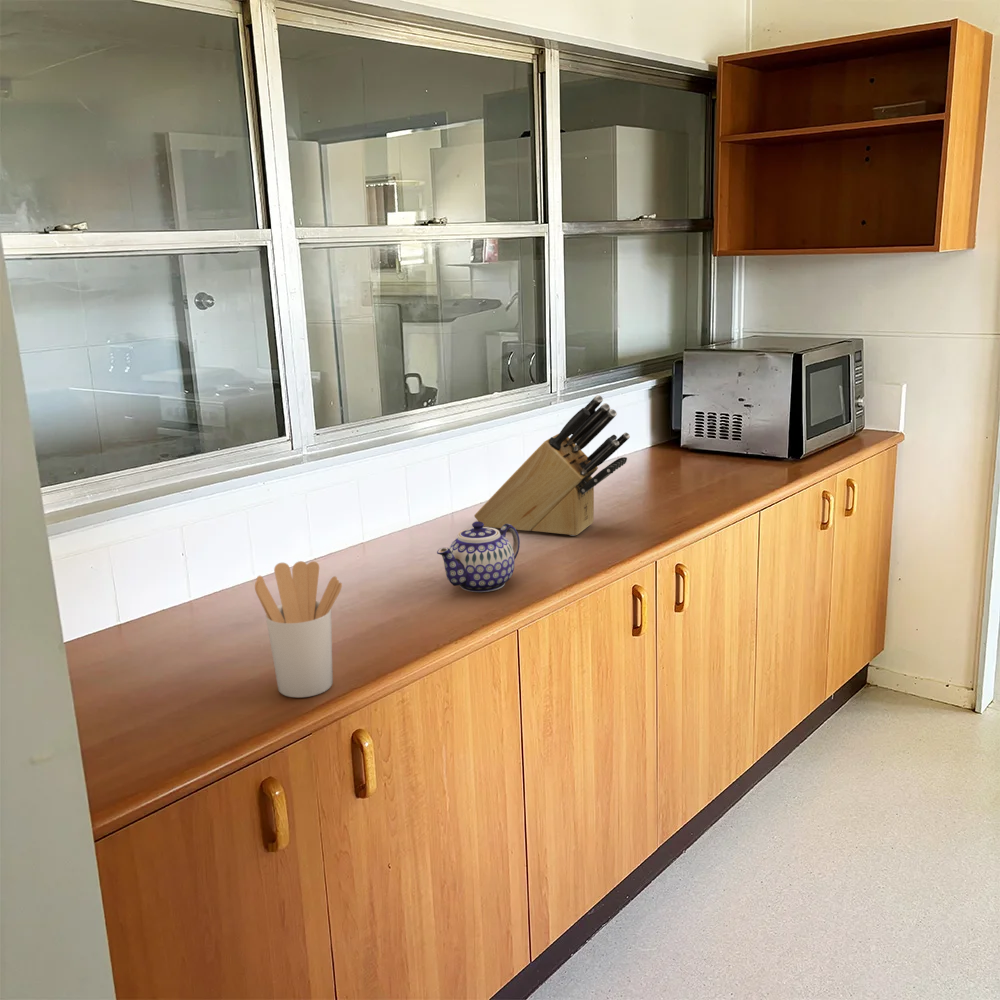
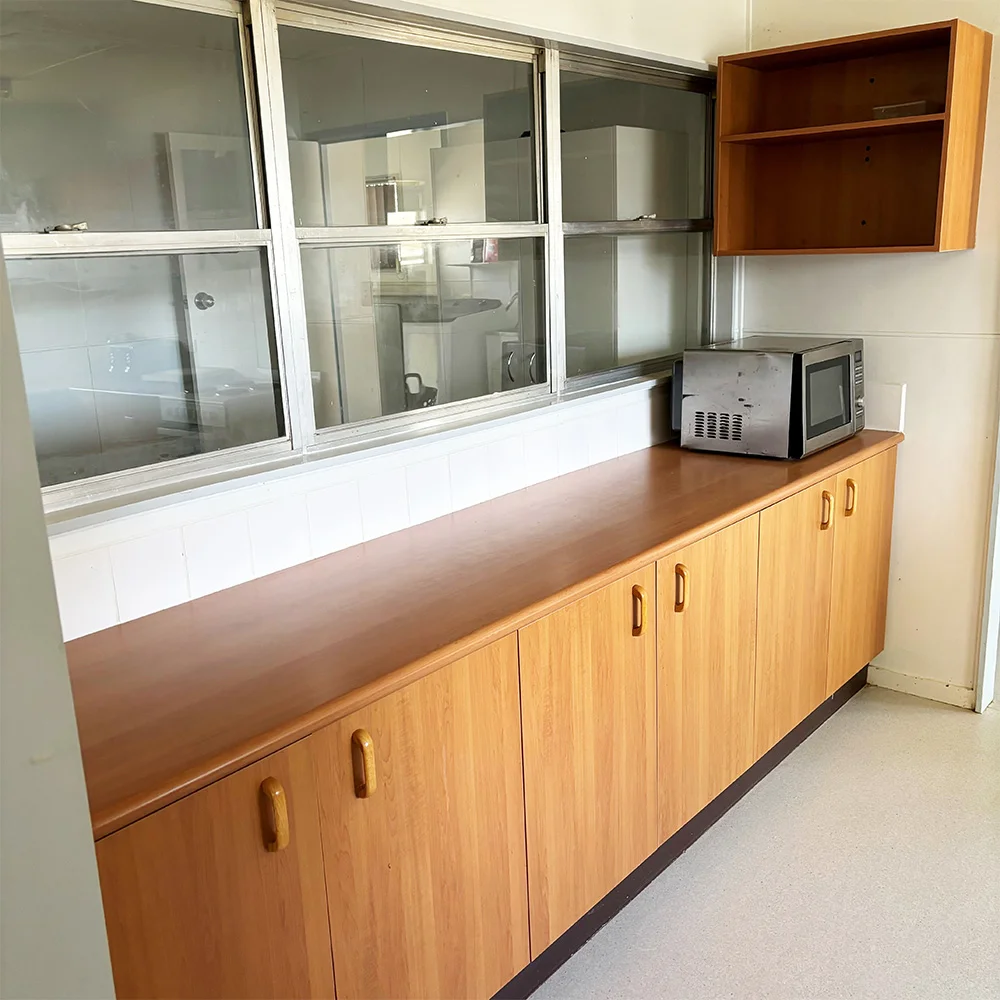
- teapot (480, 553)
- knife block (550, 463)
- utensil holder (300, 624)
